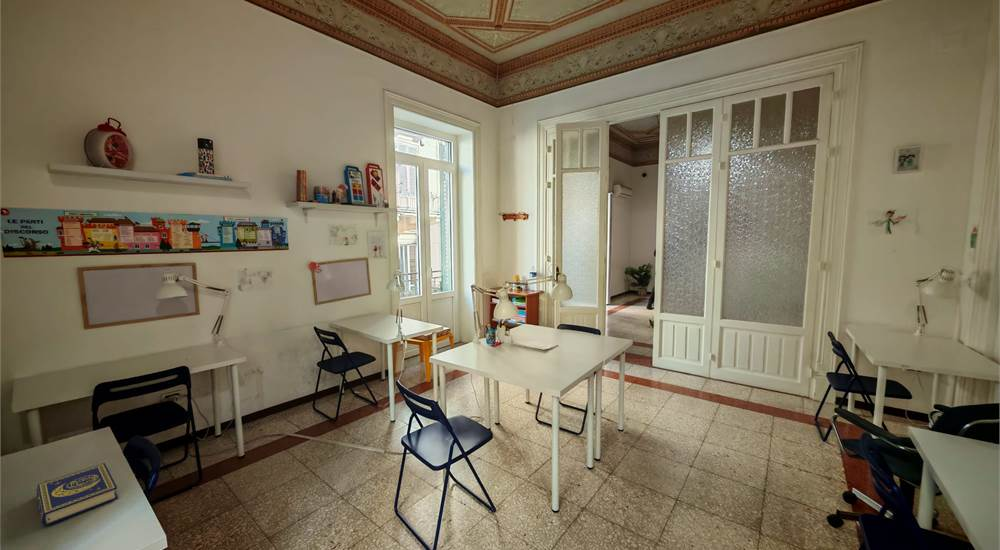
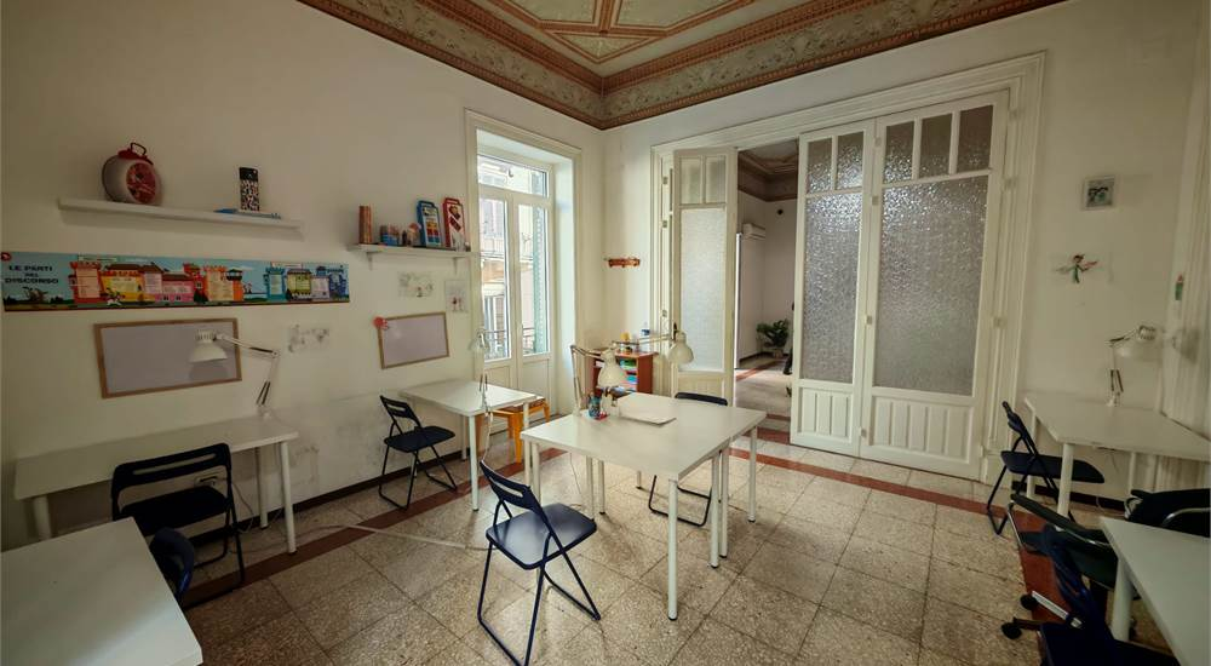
- book (76, 492)
